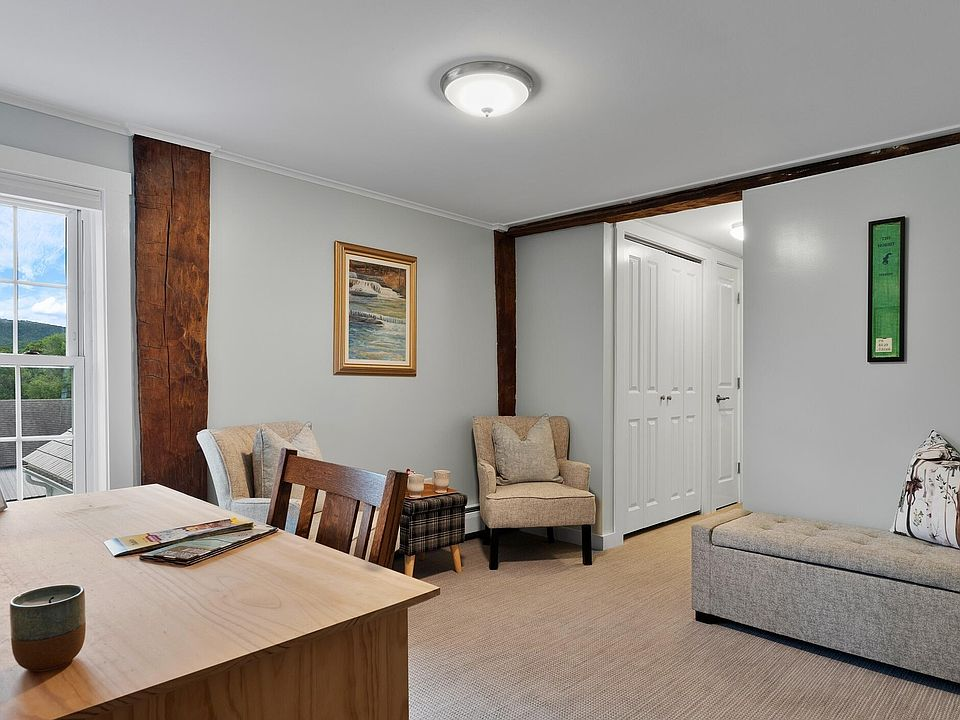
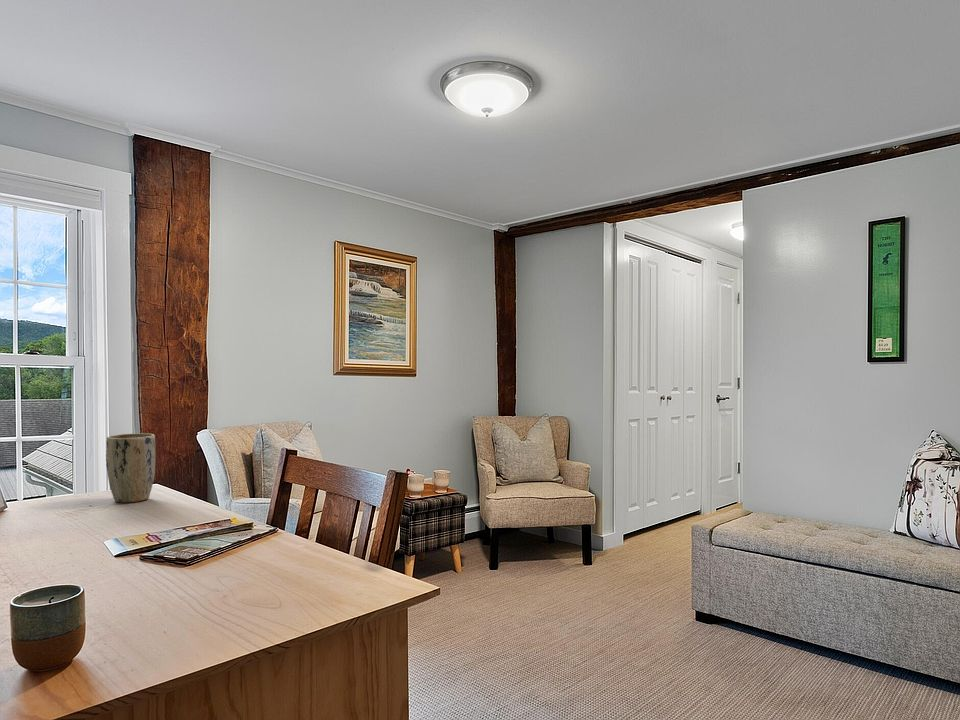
+ plant pot (131, 467)
